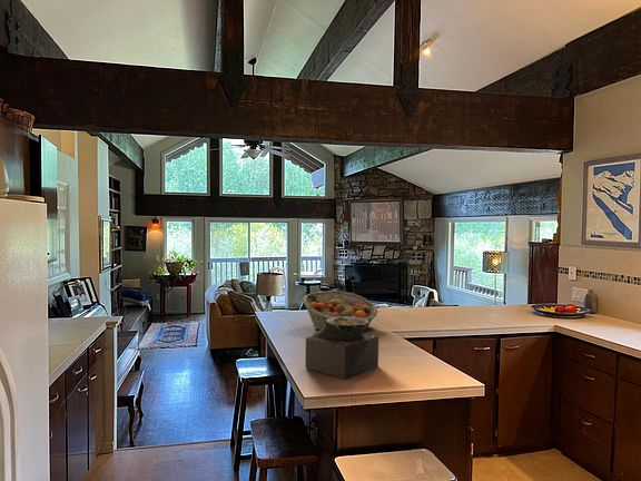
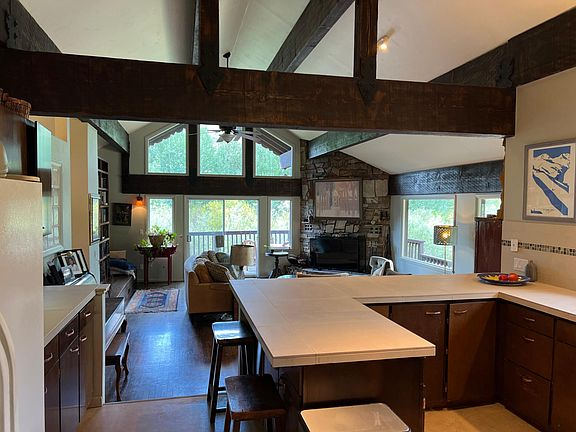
- soup (342, 343)
- fruit basket (339, 311)
